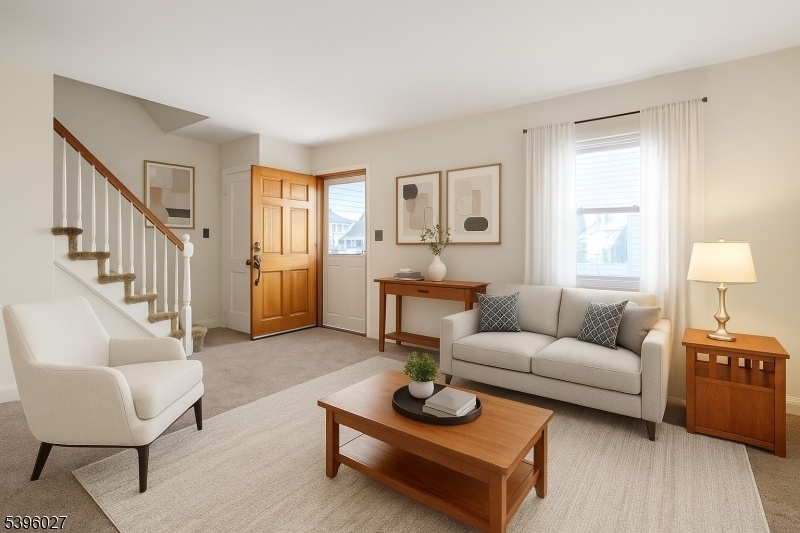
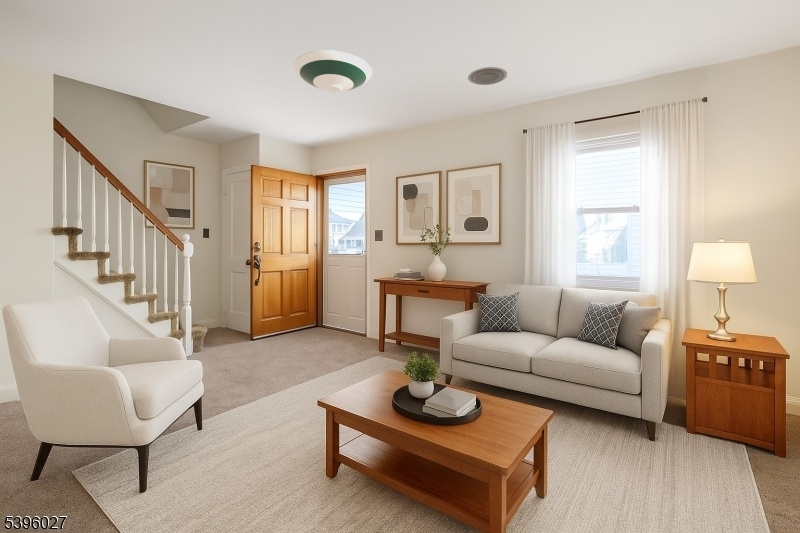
+ recessed light (487, 74)
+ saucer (333, 80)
